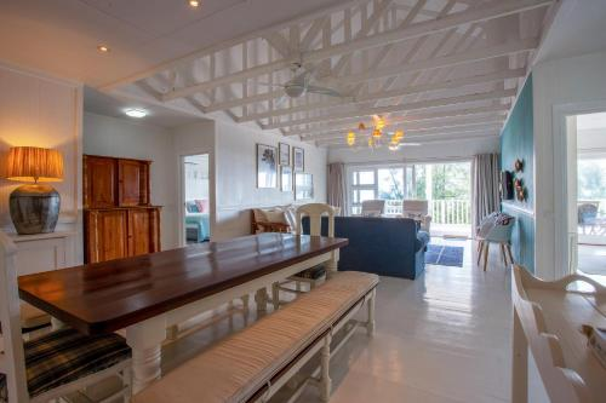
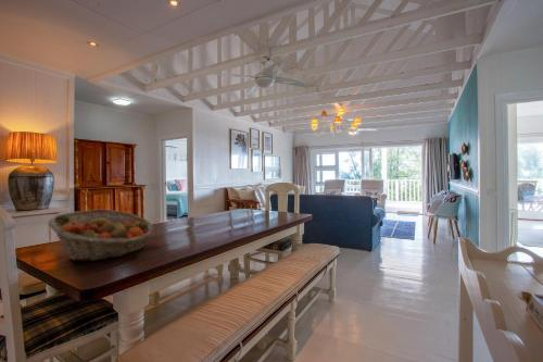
+ fruit basket (106, 232)
